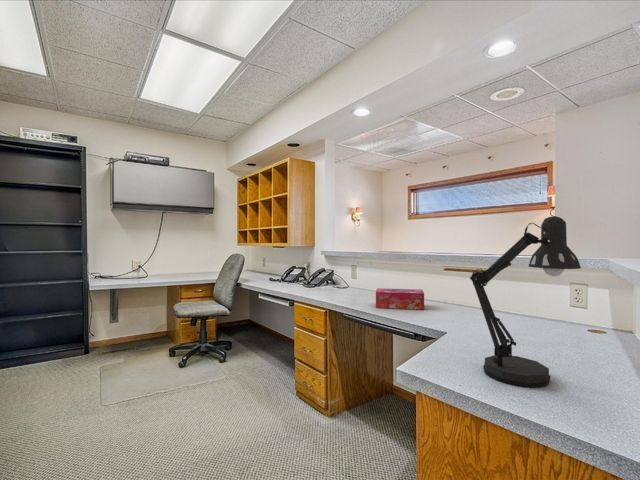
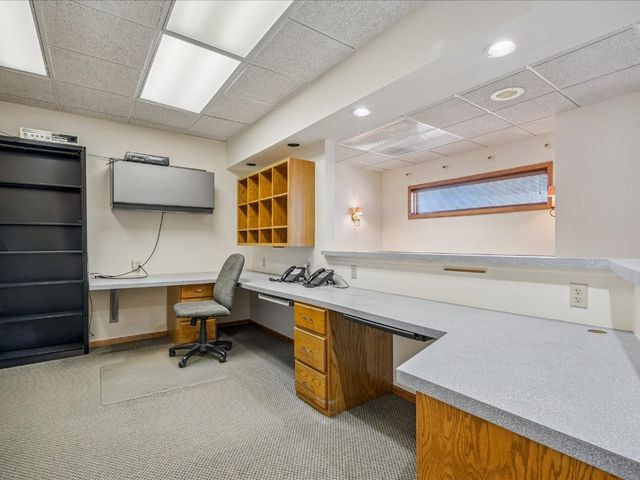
- tissue box (399, 298)
- desk lamp (529, 266)
